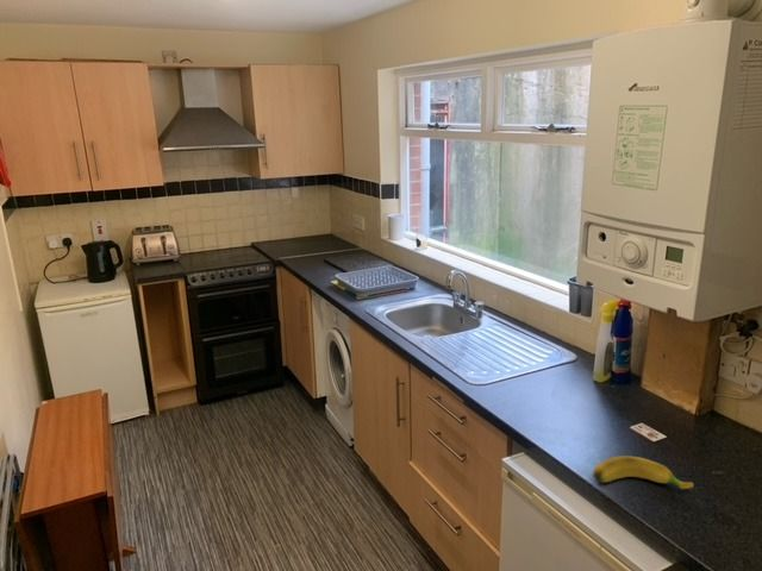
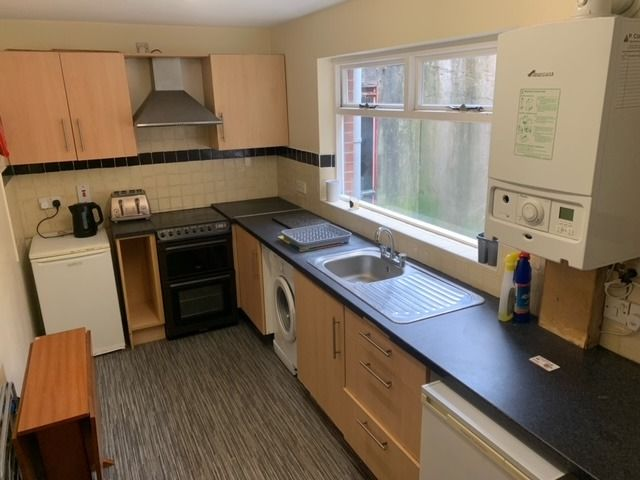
- banana (638, 476)
